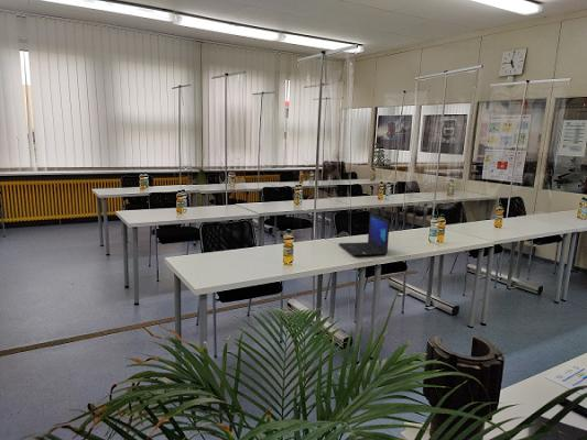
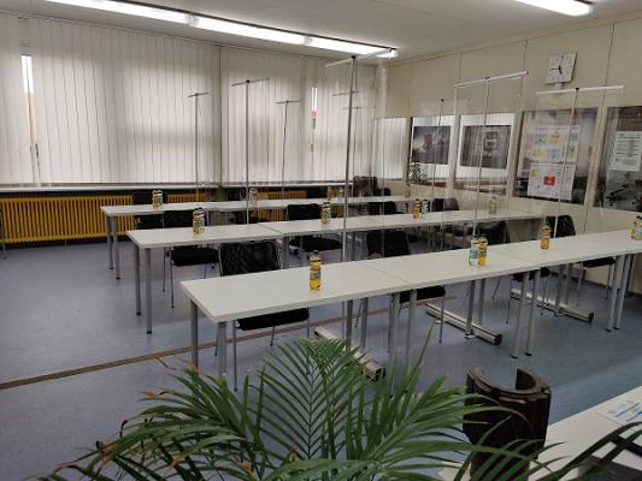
- laptop (368, 234)
